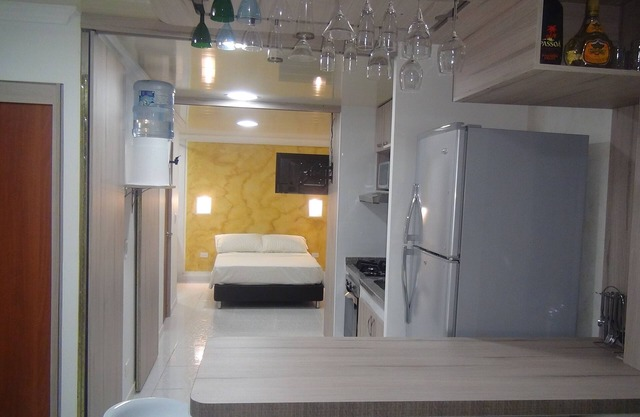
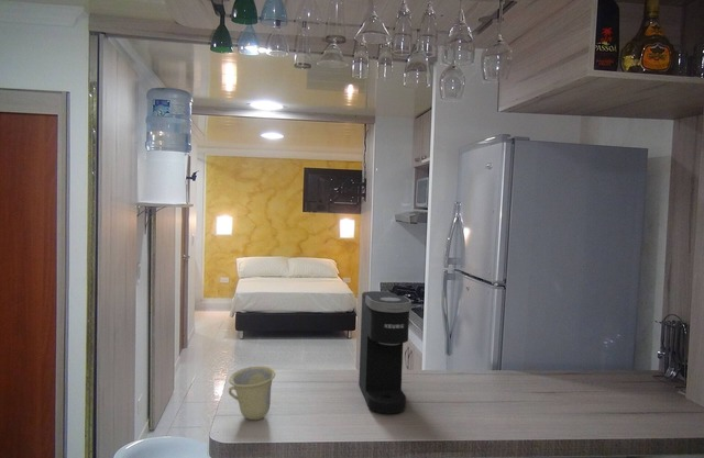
+ coffee maker (383, 345)
+ cup (252, 394)
